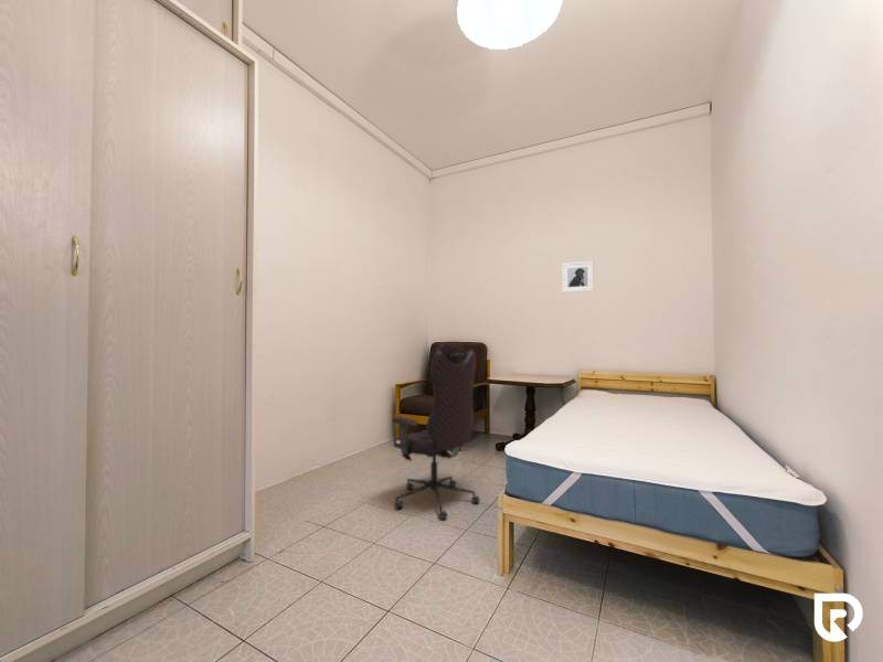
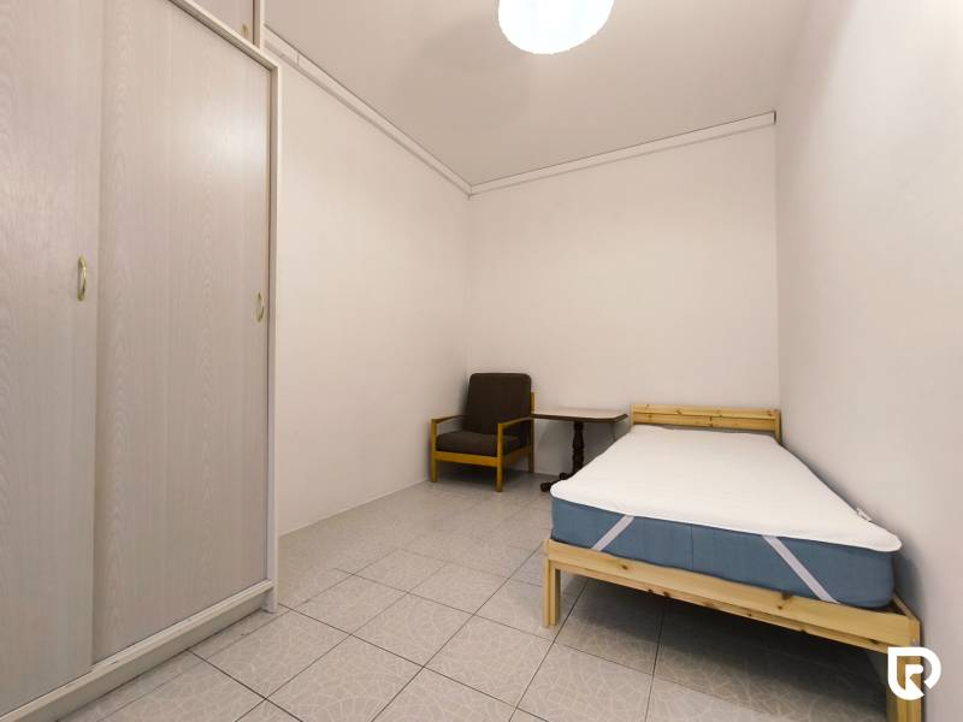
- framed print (577, 277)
- office chair (433, 420)
